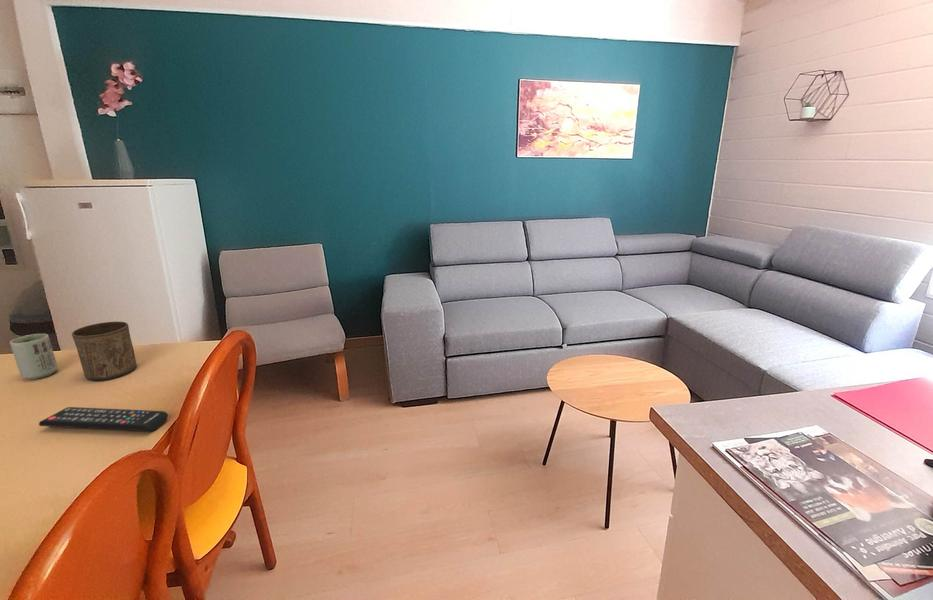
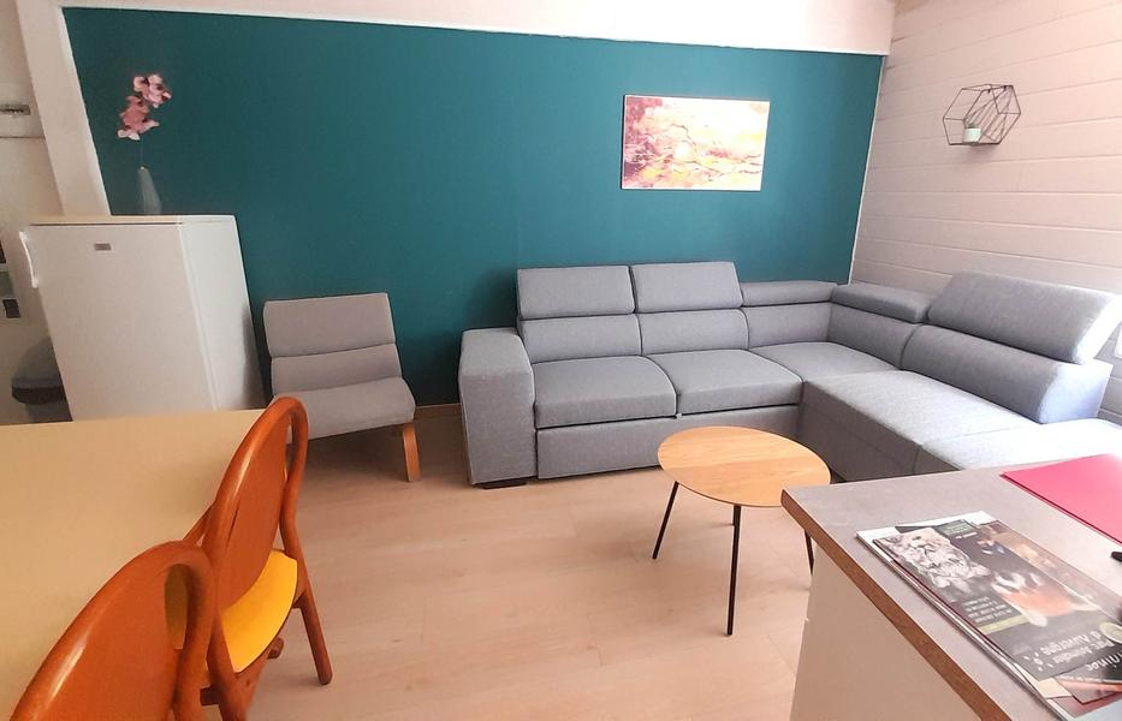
- cup (106, 350)
- remote control (104, 420)
- cup (34, 356)
